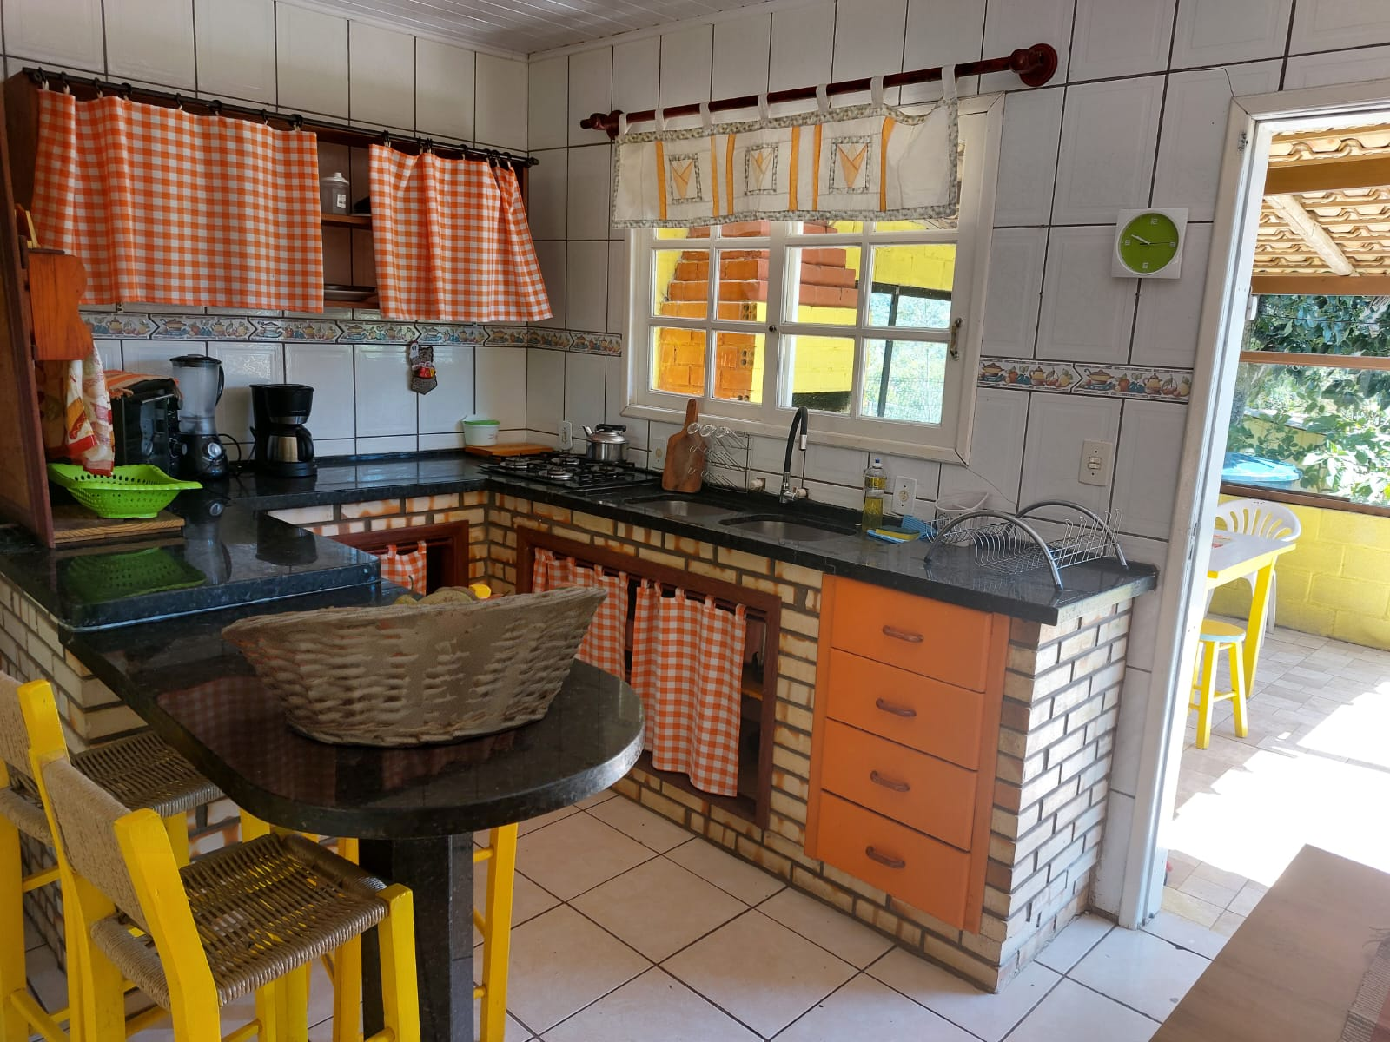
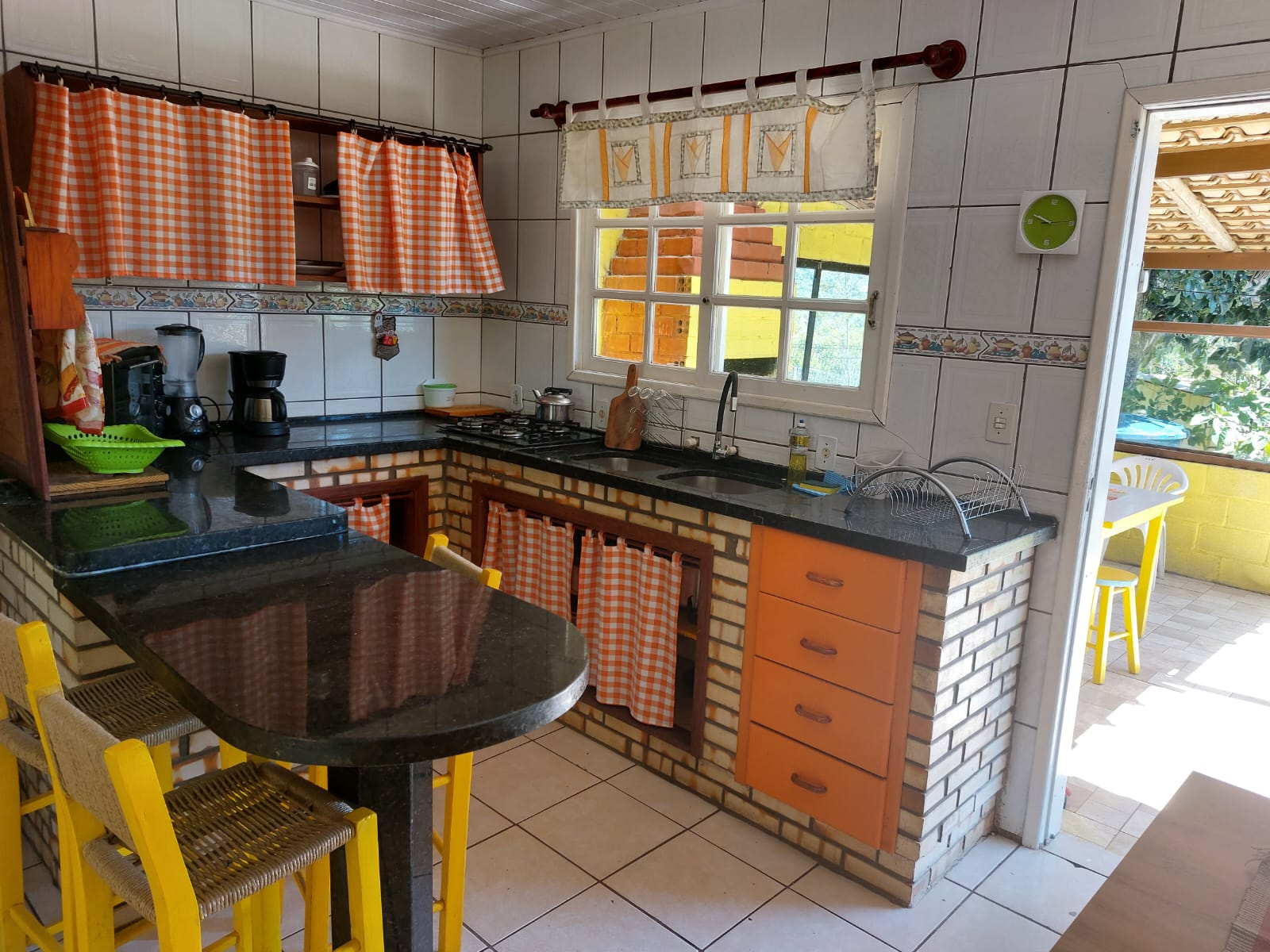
- fruit basket (426, 640)
